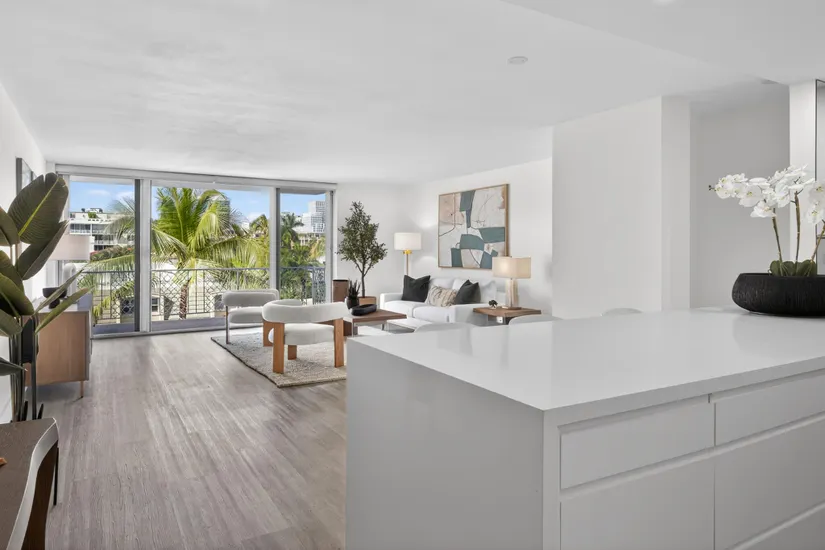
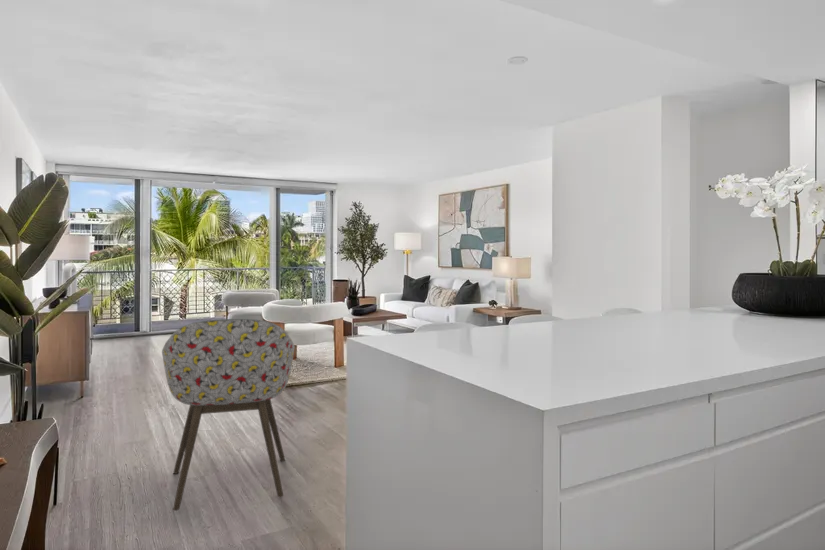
+ chair (230, 400)
